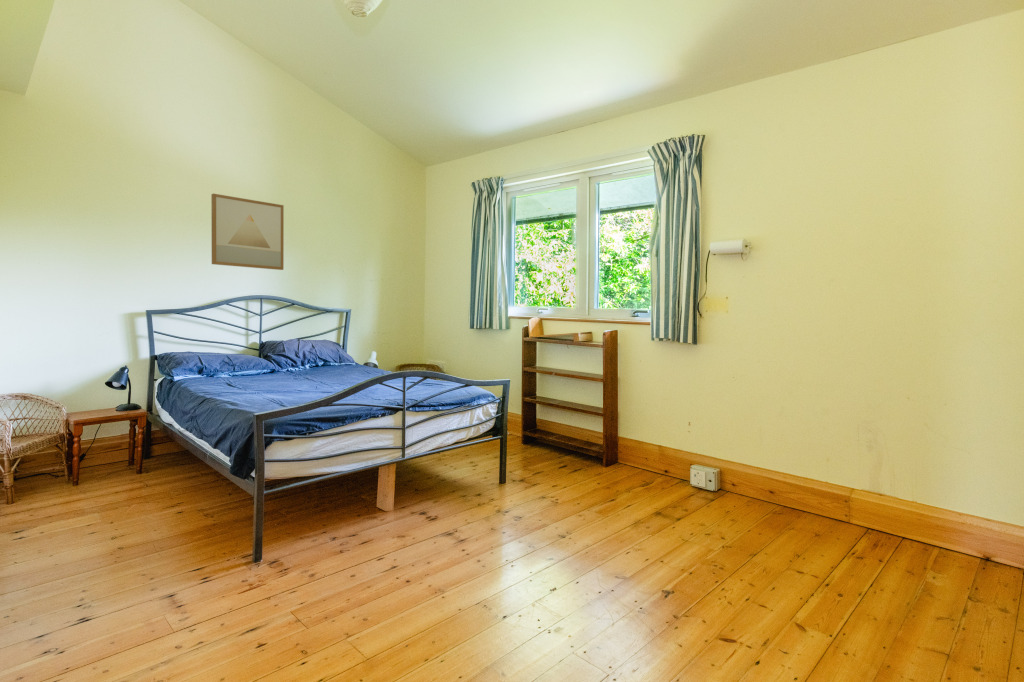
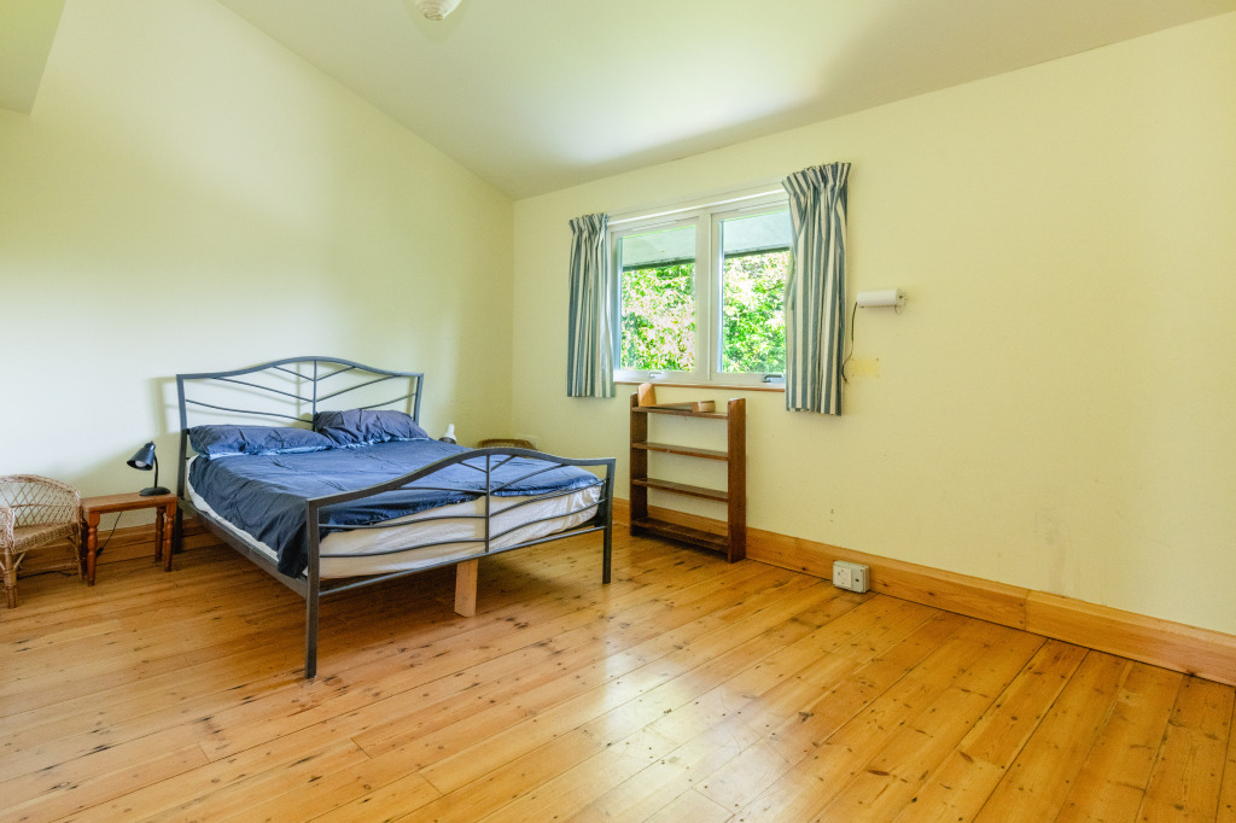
- wall art (249, 233)
